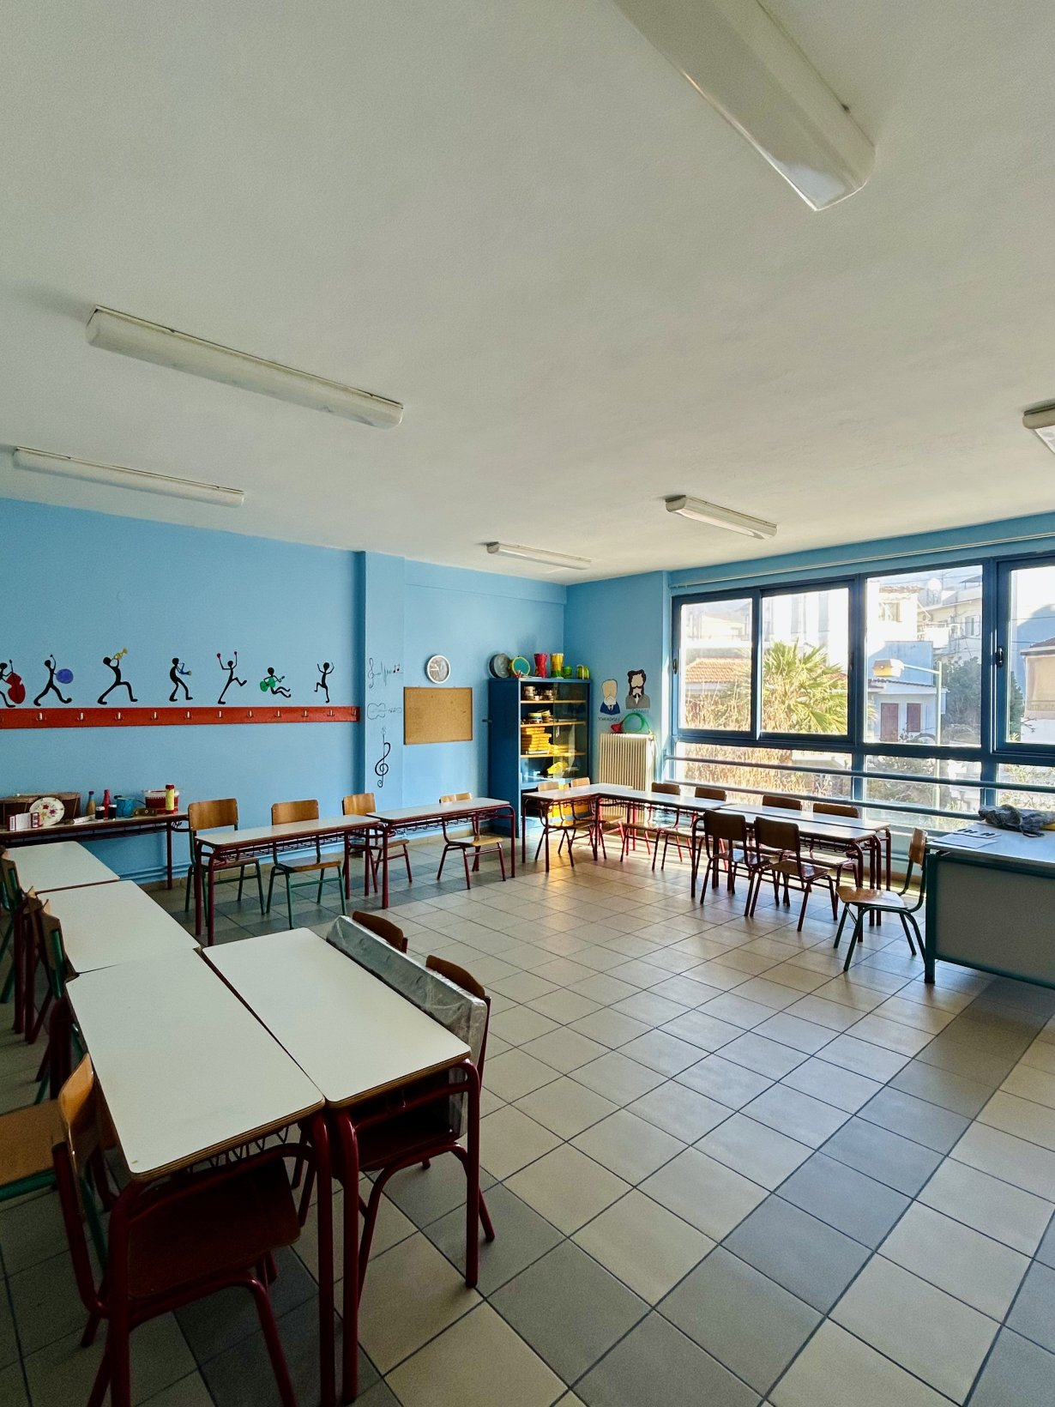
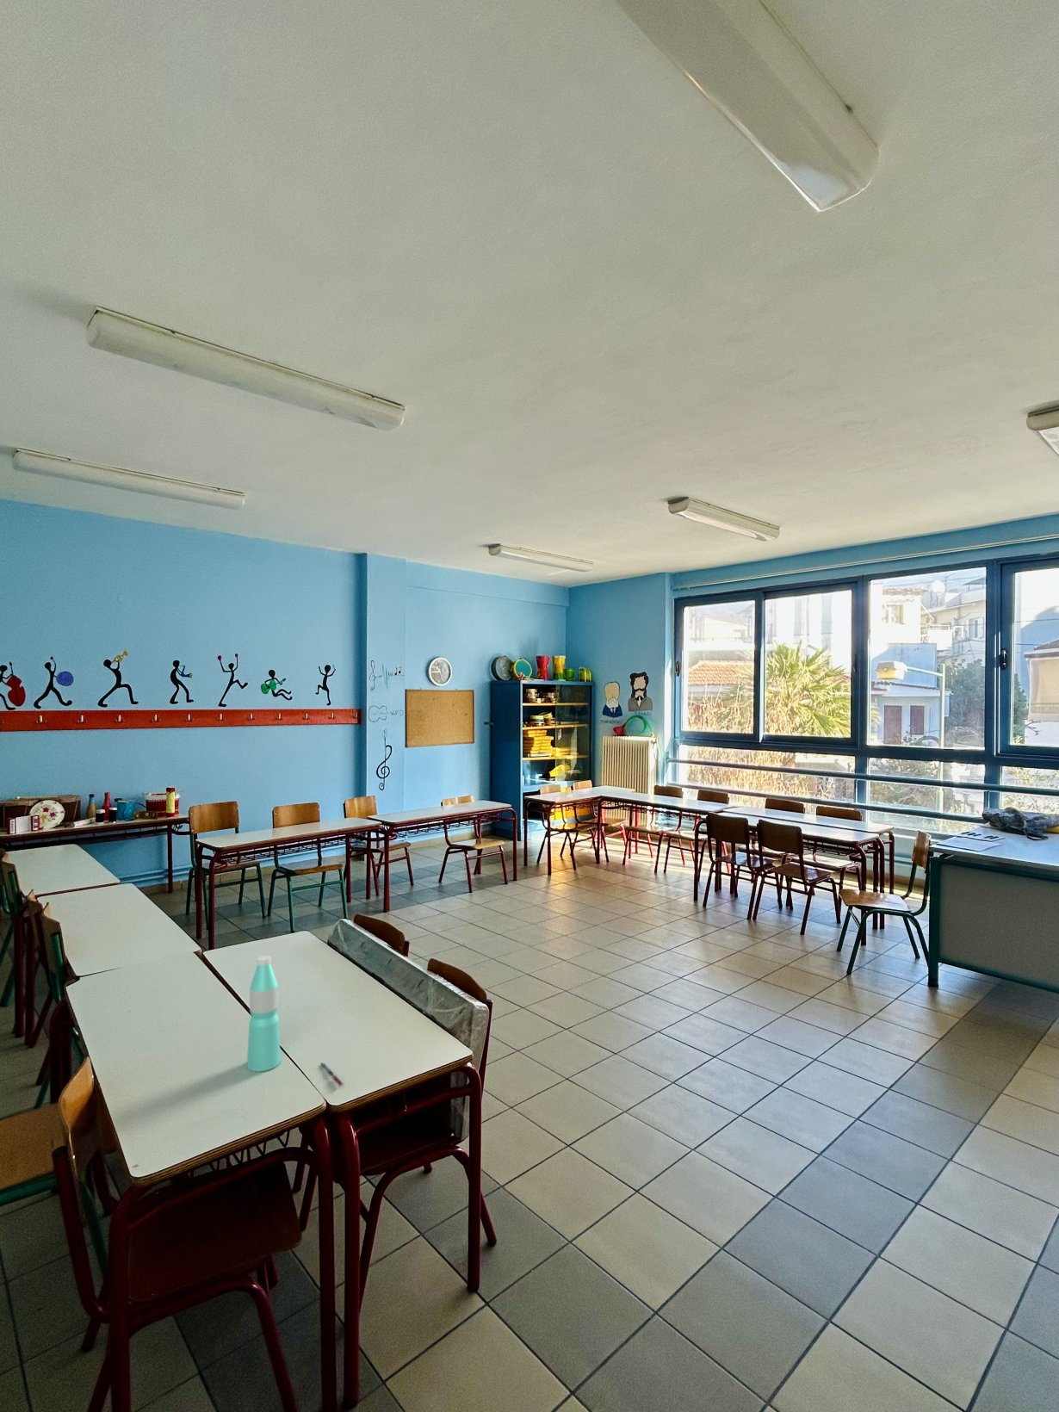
+ water bottle (264, 1010)
+ pen (330, 1073)
